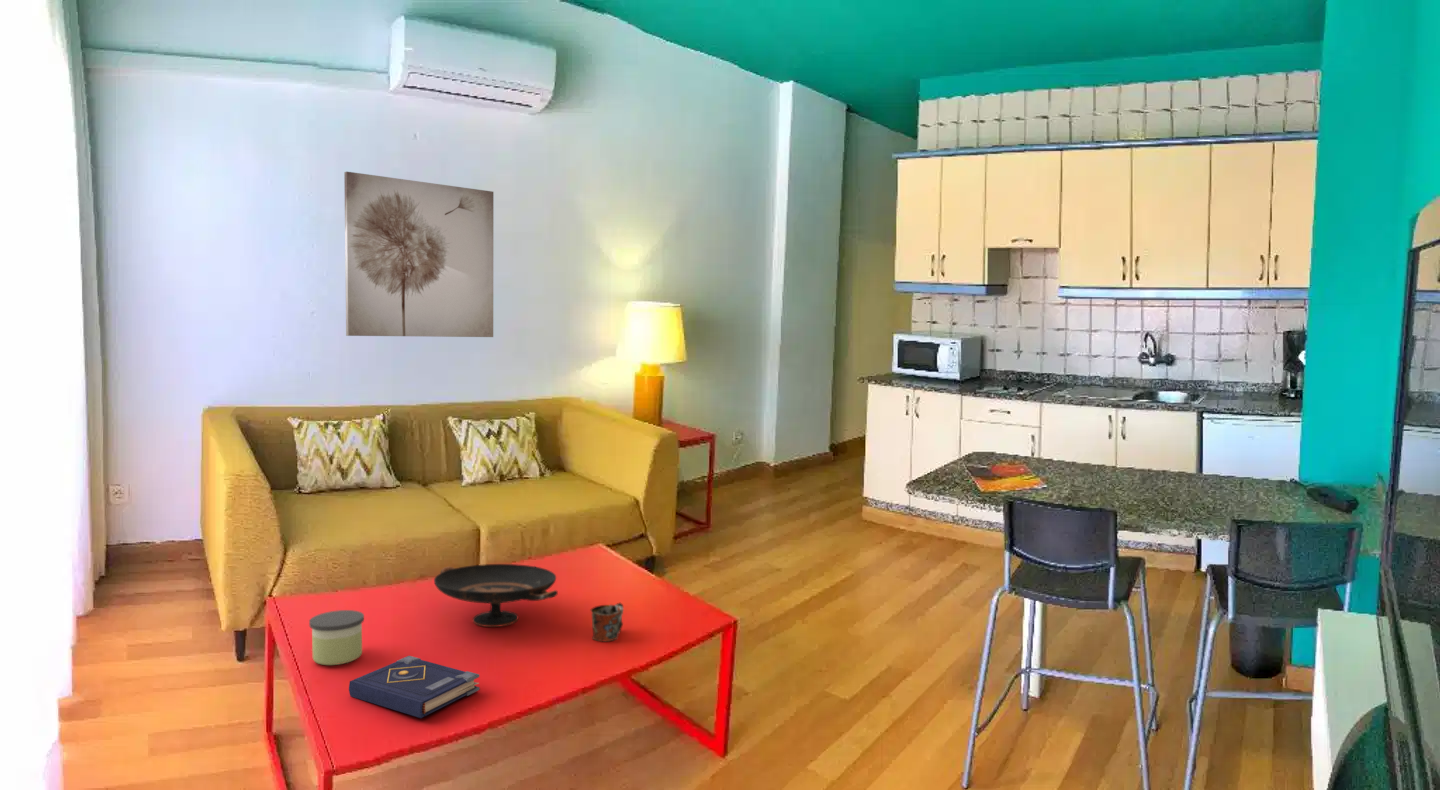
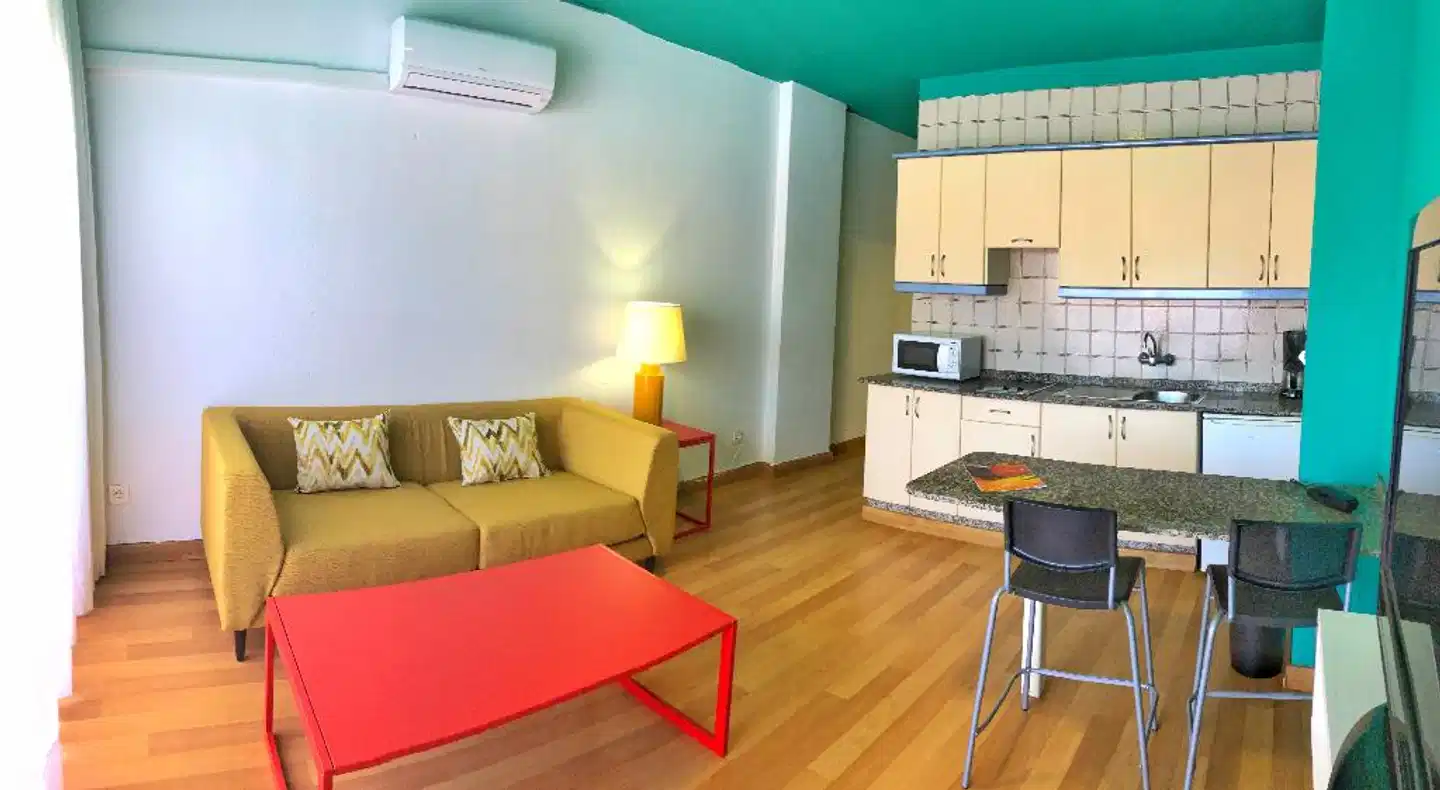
- mug (609, 621)
- book (414, 685)
- decorative bowl (496, 597)
- wall art (423, 259)
- candle (337, 638)
